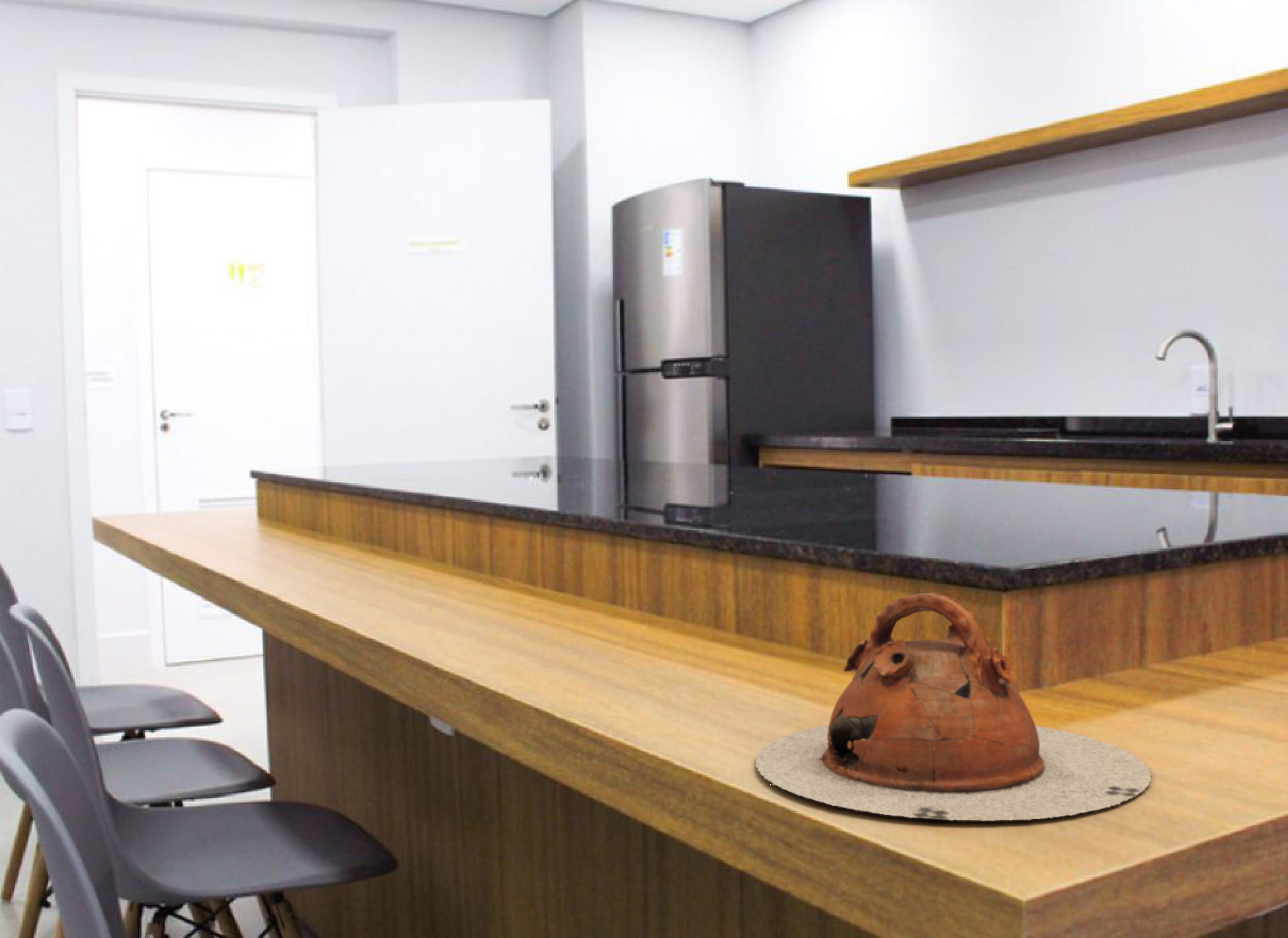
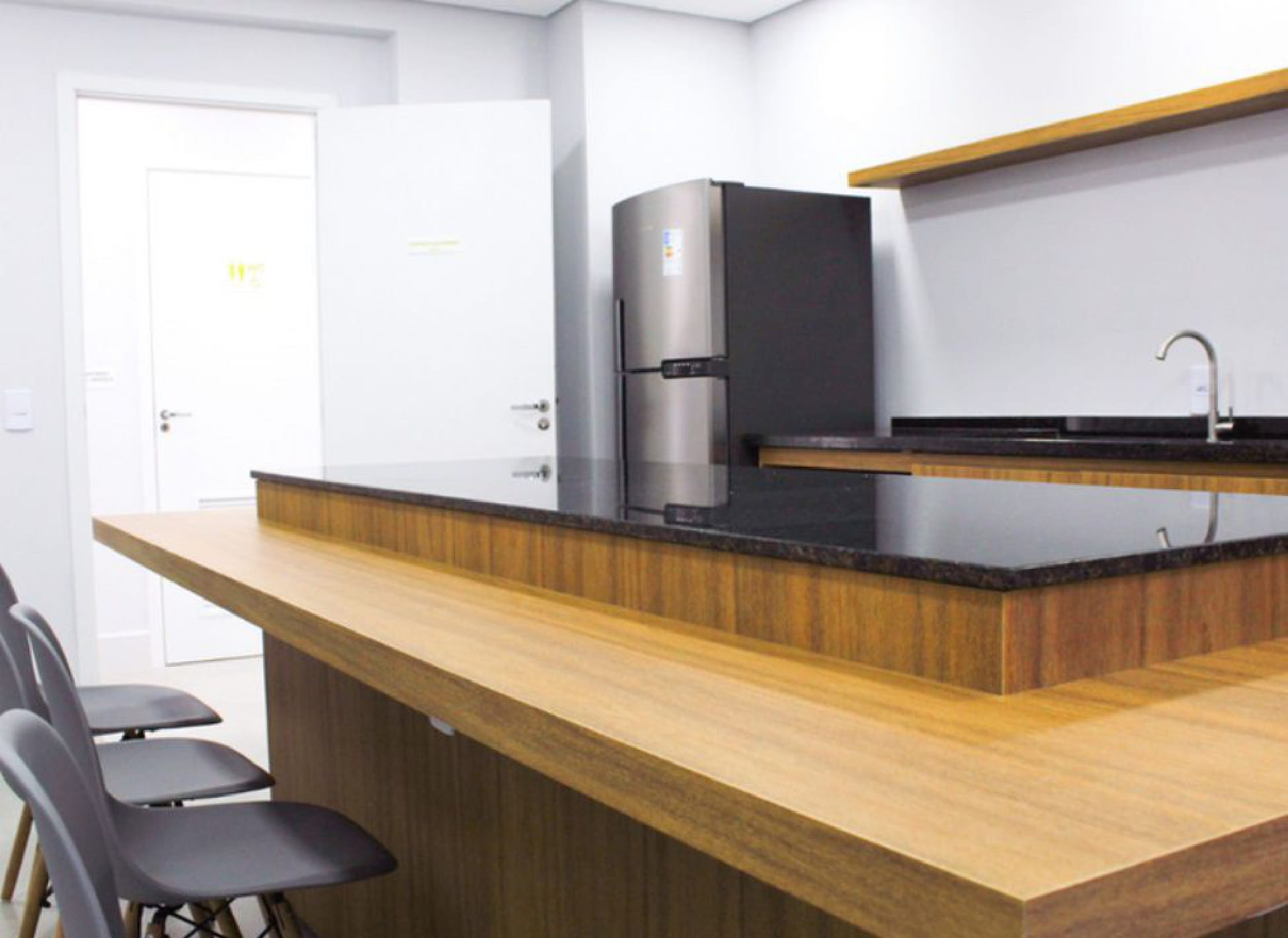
- teapot (947, 678)
